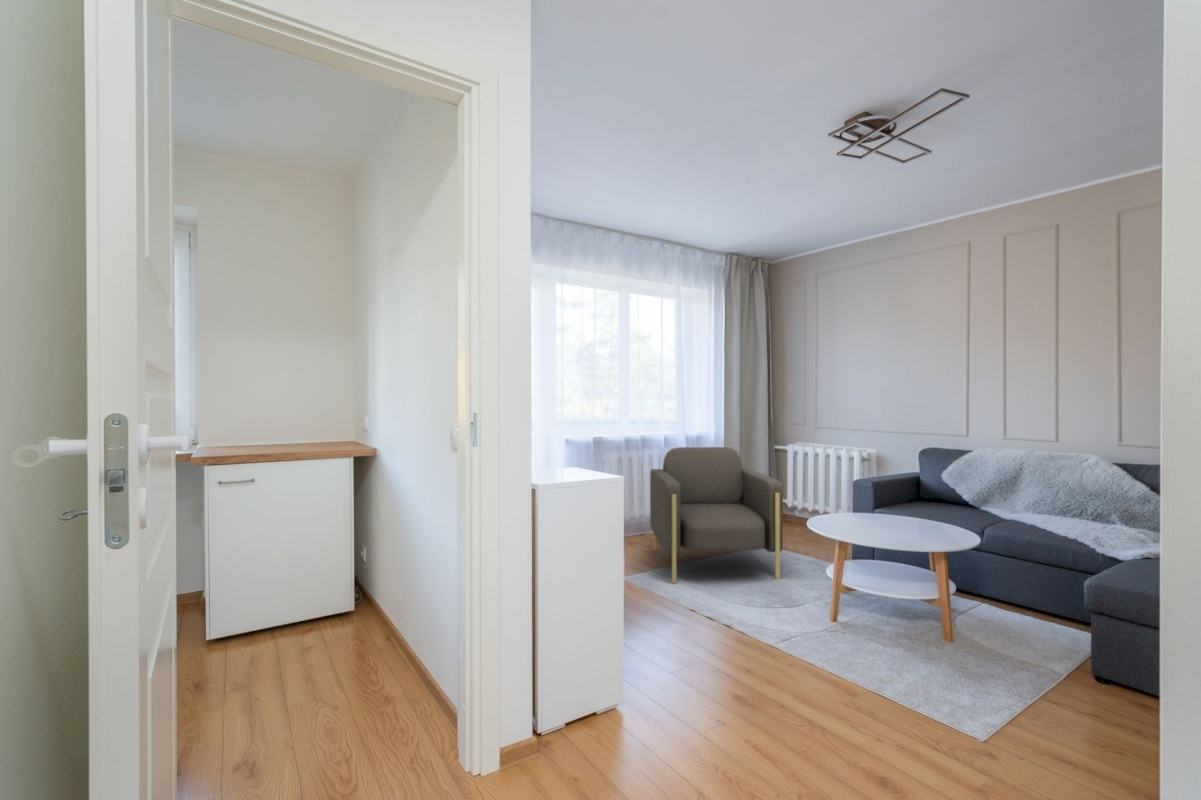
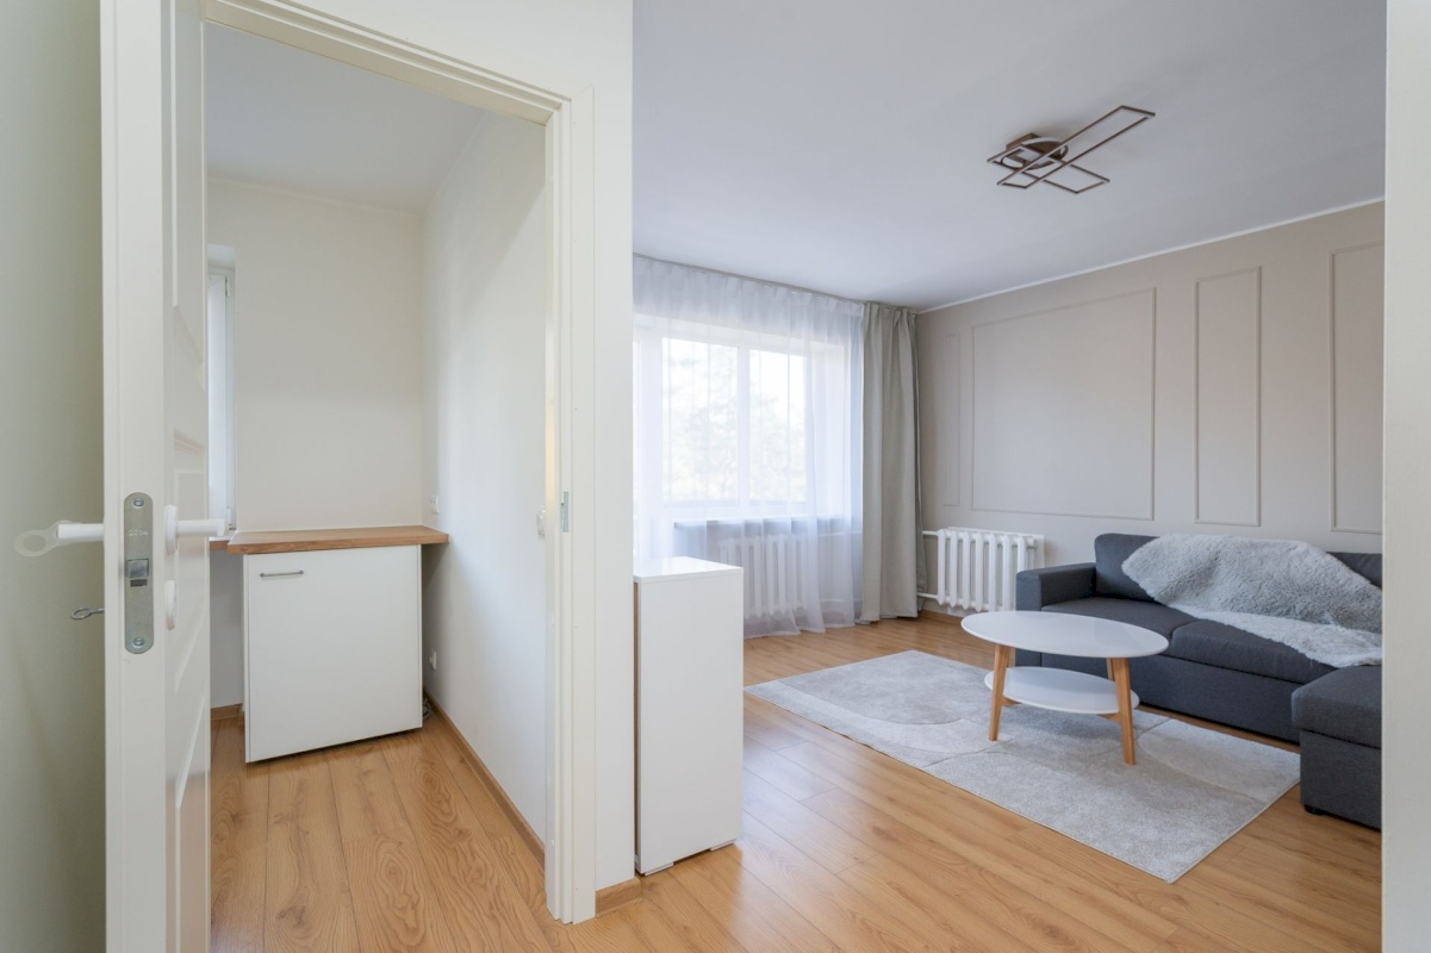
- armchair (711, 507)
